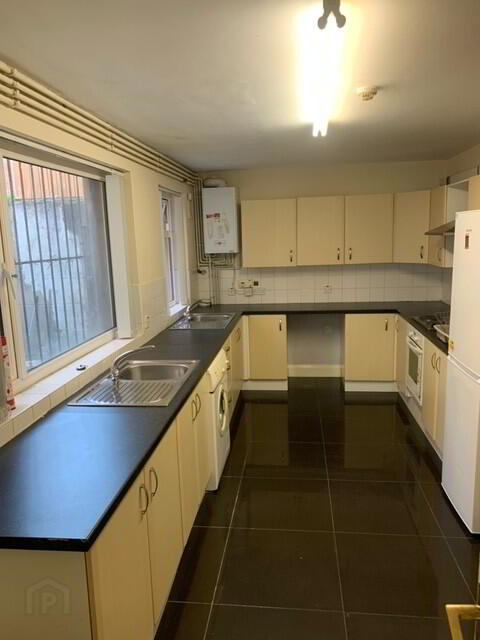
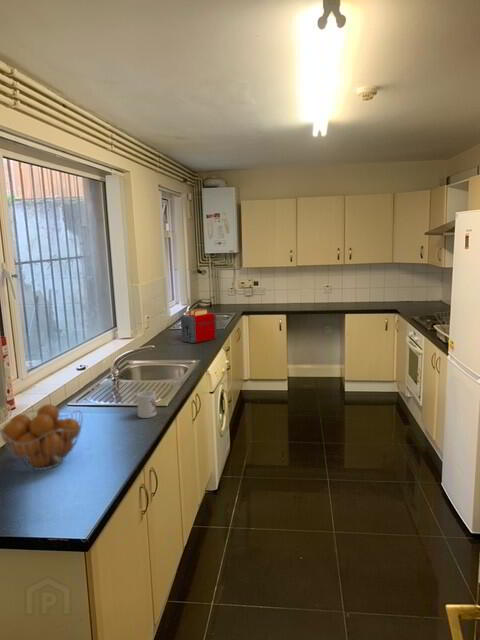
+ fruit basket (43, 436)
+ toaster (198, 324)
+ mug (147, 403)
